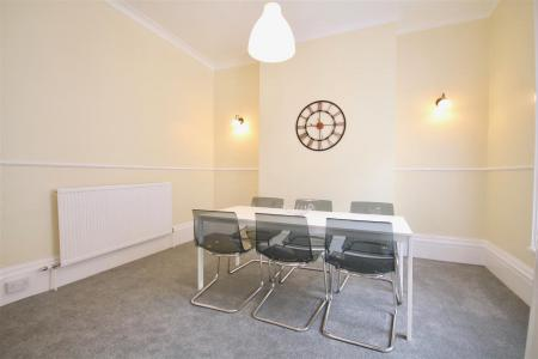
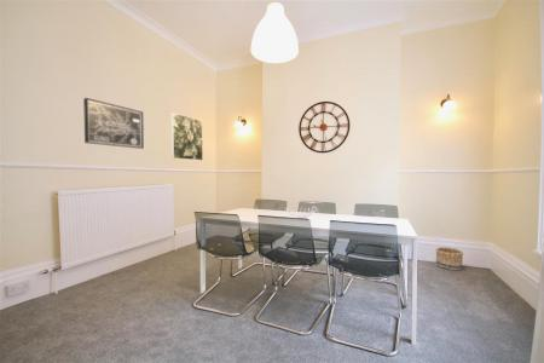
+ basket (448, 258)
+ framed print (187, 138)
+ wall art (116, 126)
